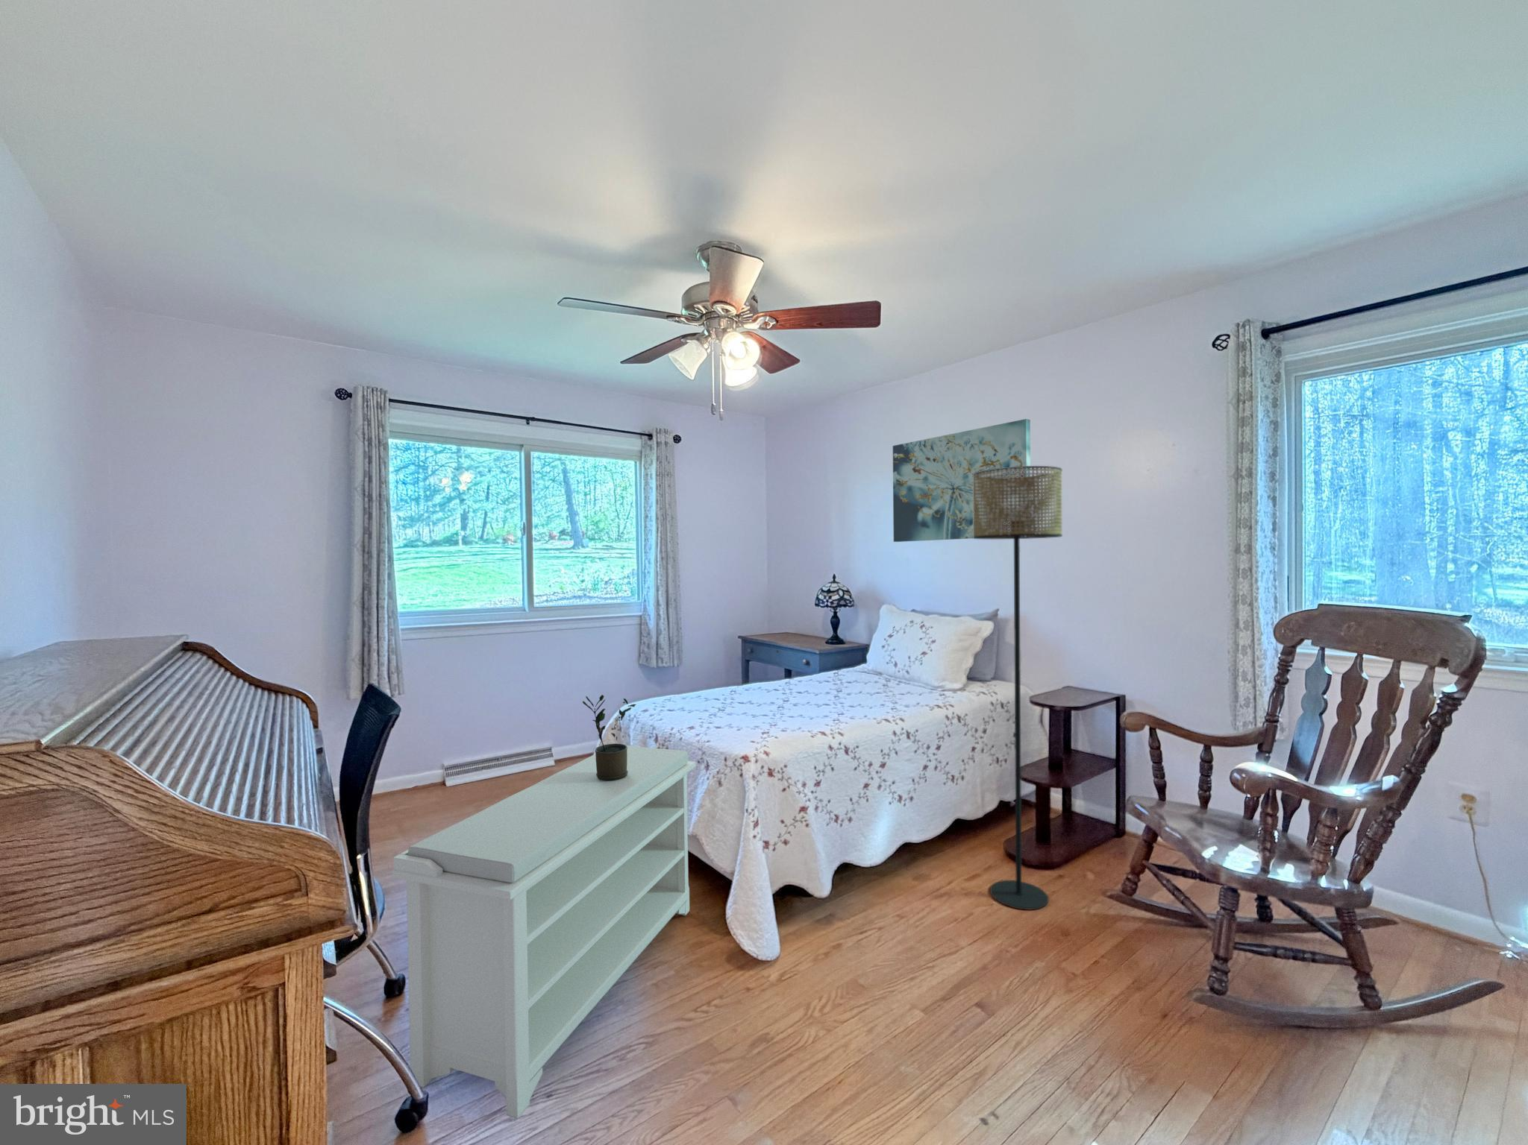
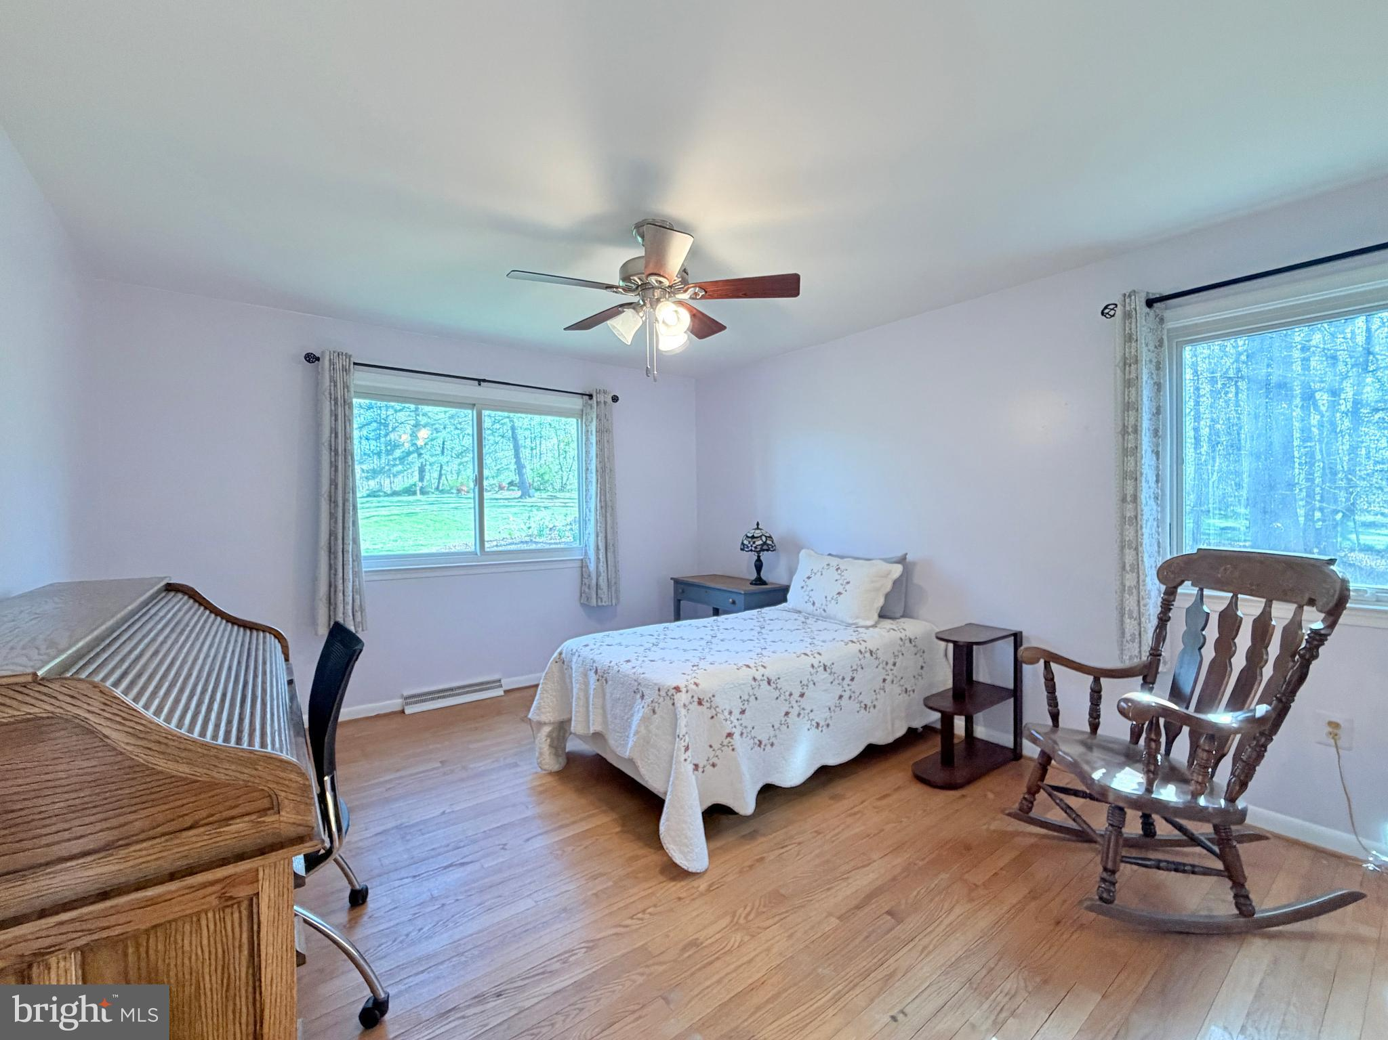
- wall art (955, 486)
- potted plant (611, 734)
- floor lamp (1017, 684)
- bench (576, 884)
